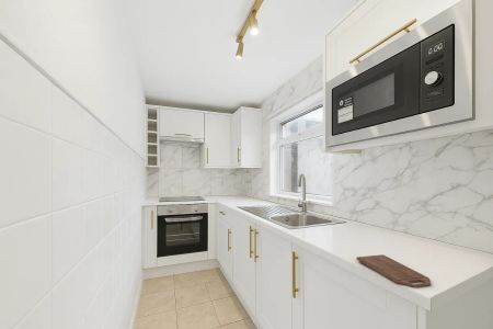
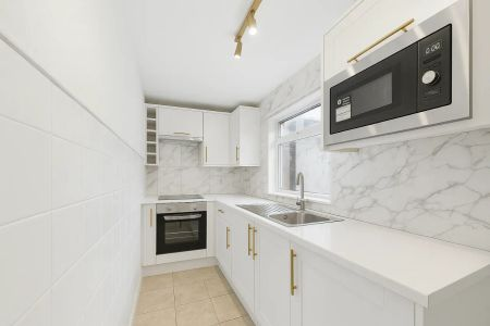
- cutting board (392, 269)
